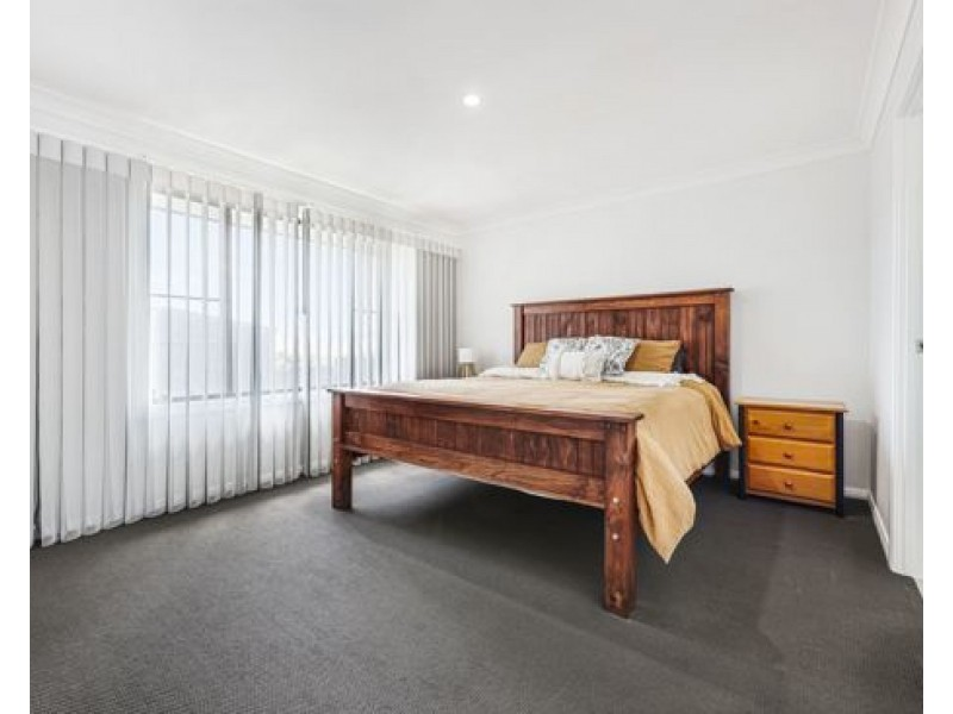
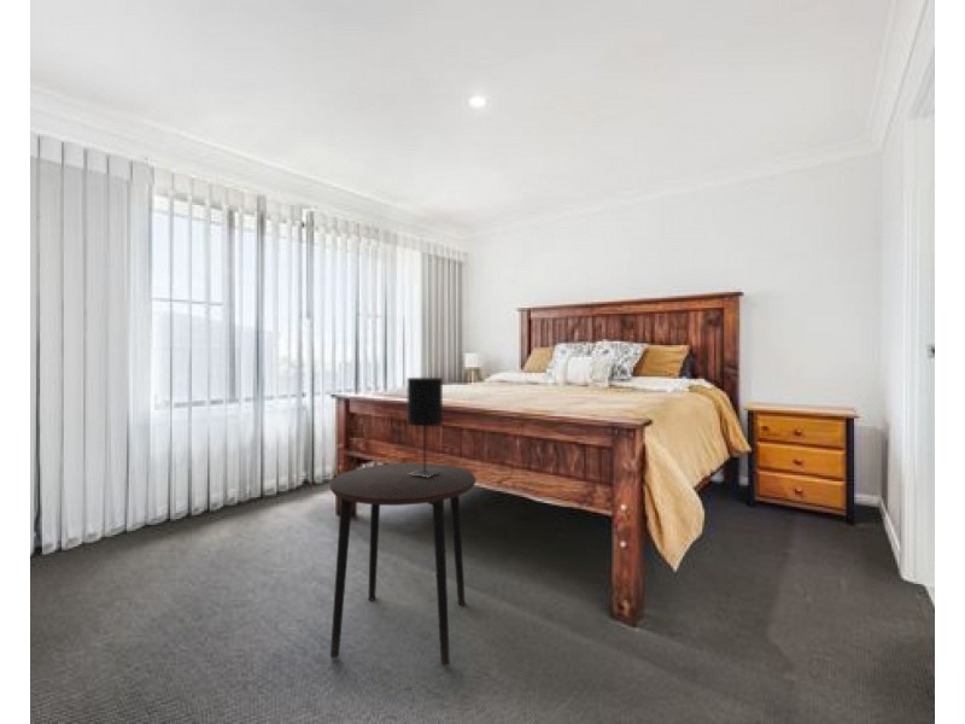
+ table lamp (425, 425)
+ side table (376, 553)
